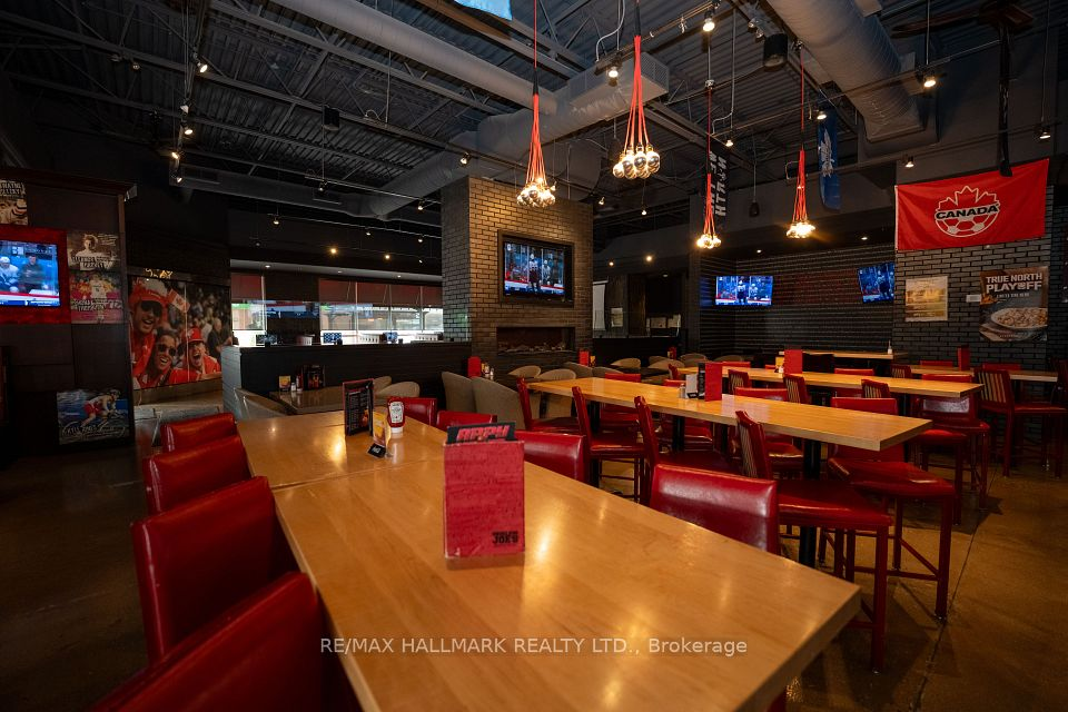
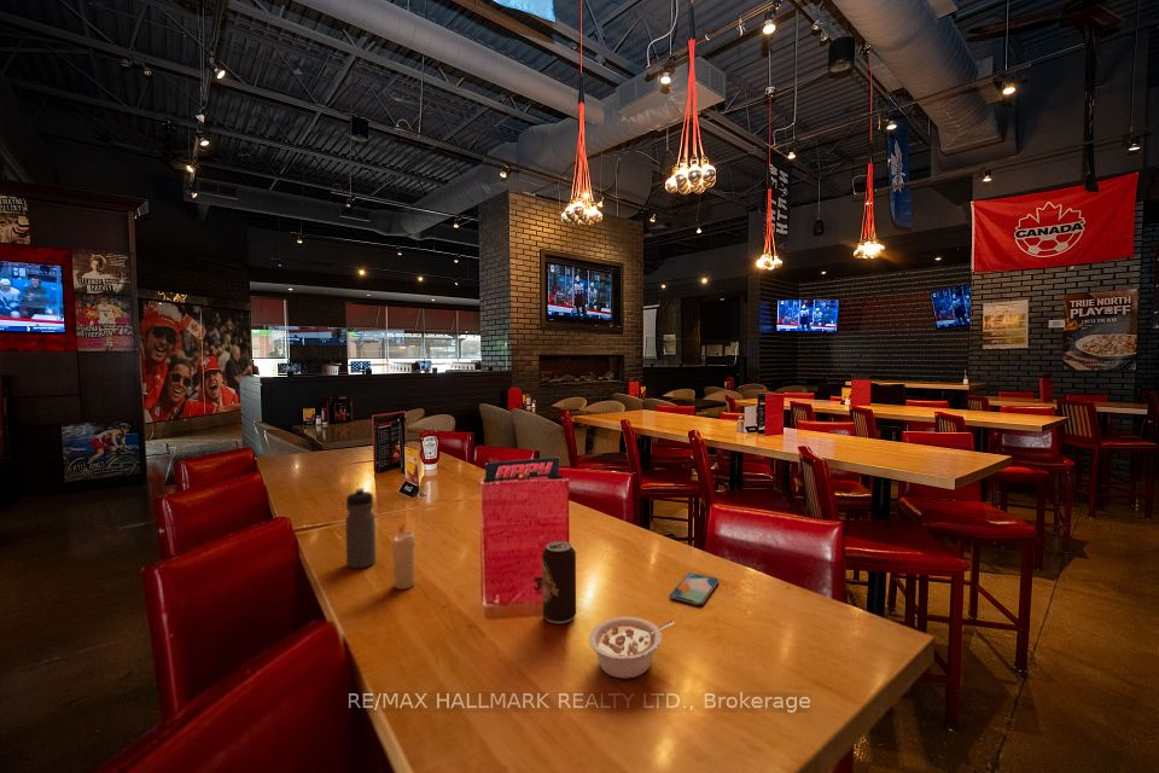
+ legume (627, 645)
+ candle (403, 553)
+ smartphone (694, 587)
+ water bottle (360, 525)
+ beverage can (559, 581)
